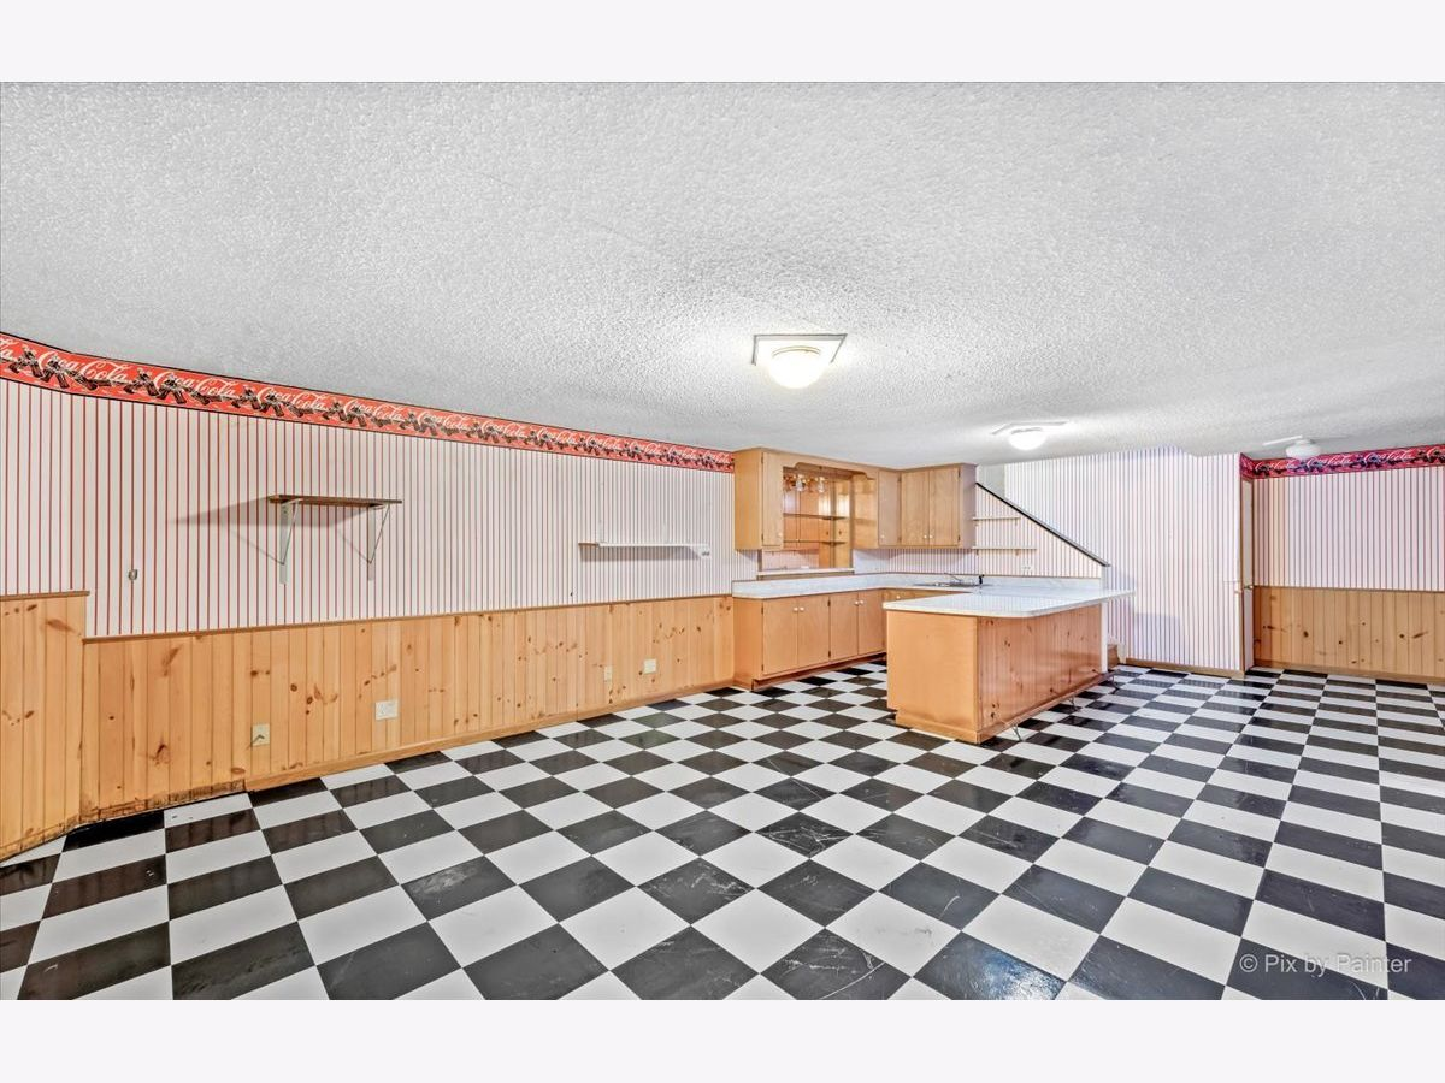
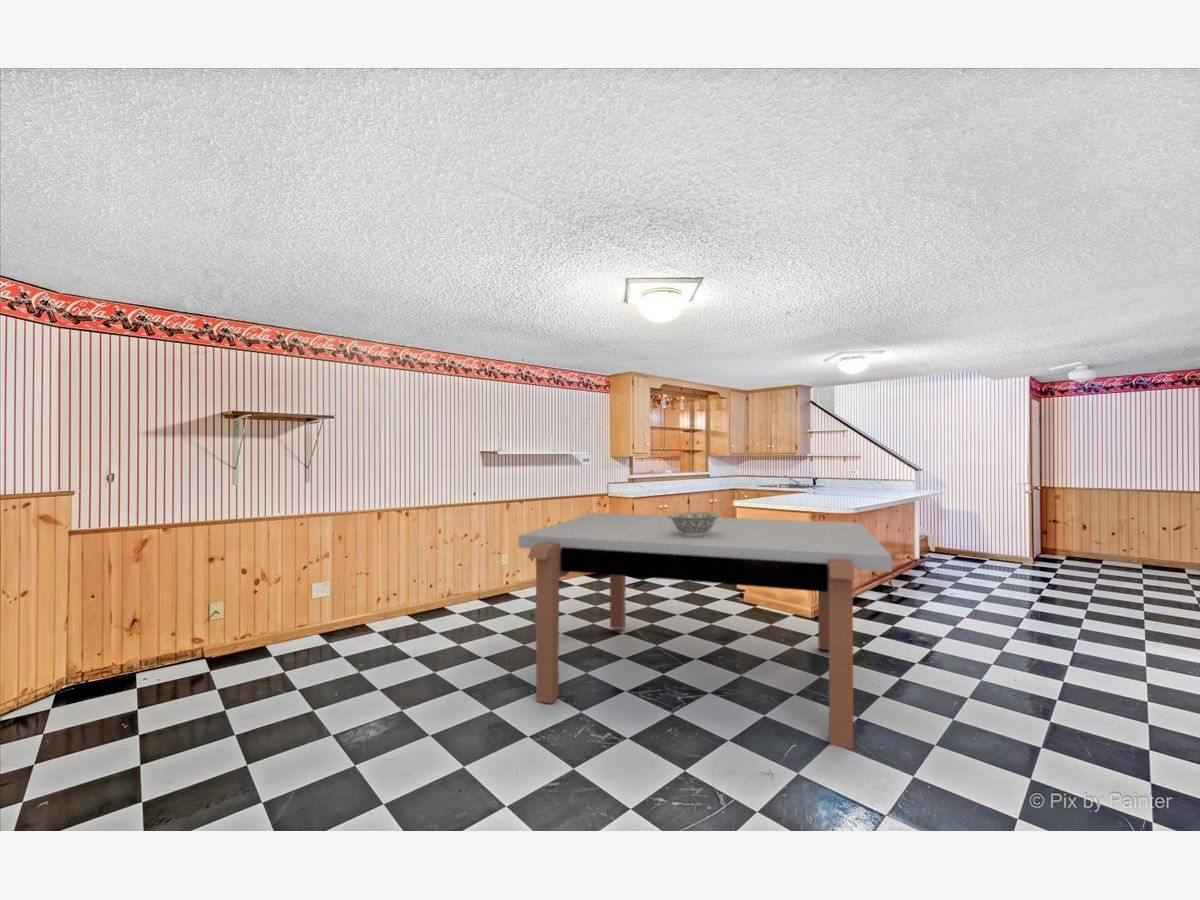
+ decorative bowl (693, 524)
+ dining table (706, 582)
